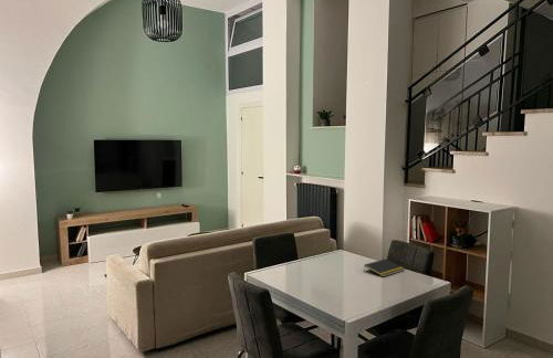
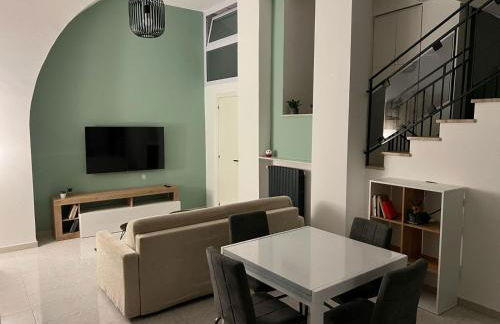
- notepad (384, 266)
